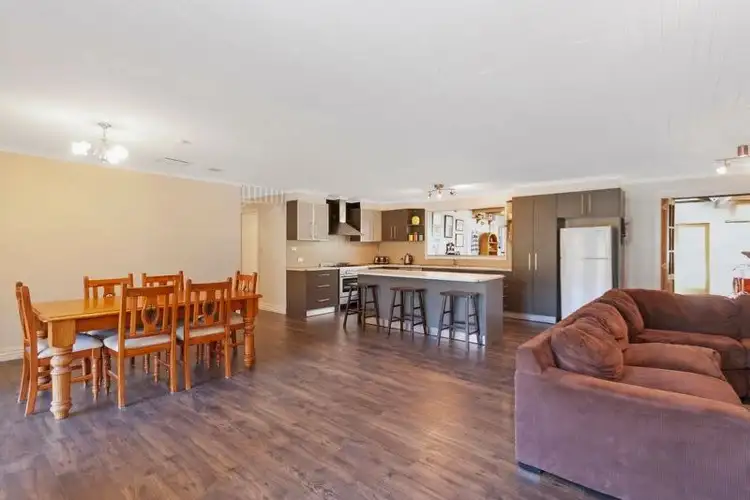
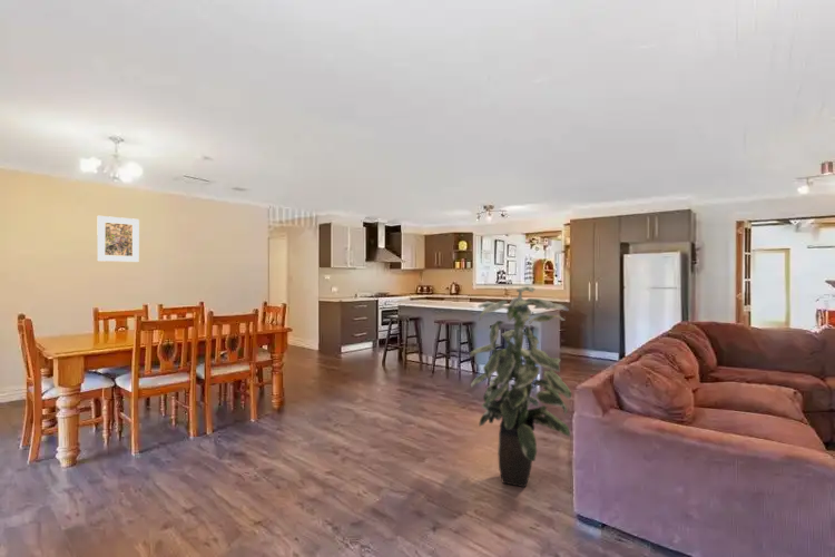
+ indoor plant (521, 385)
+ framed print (118, 240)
